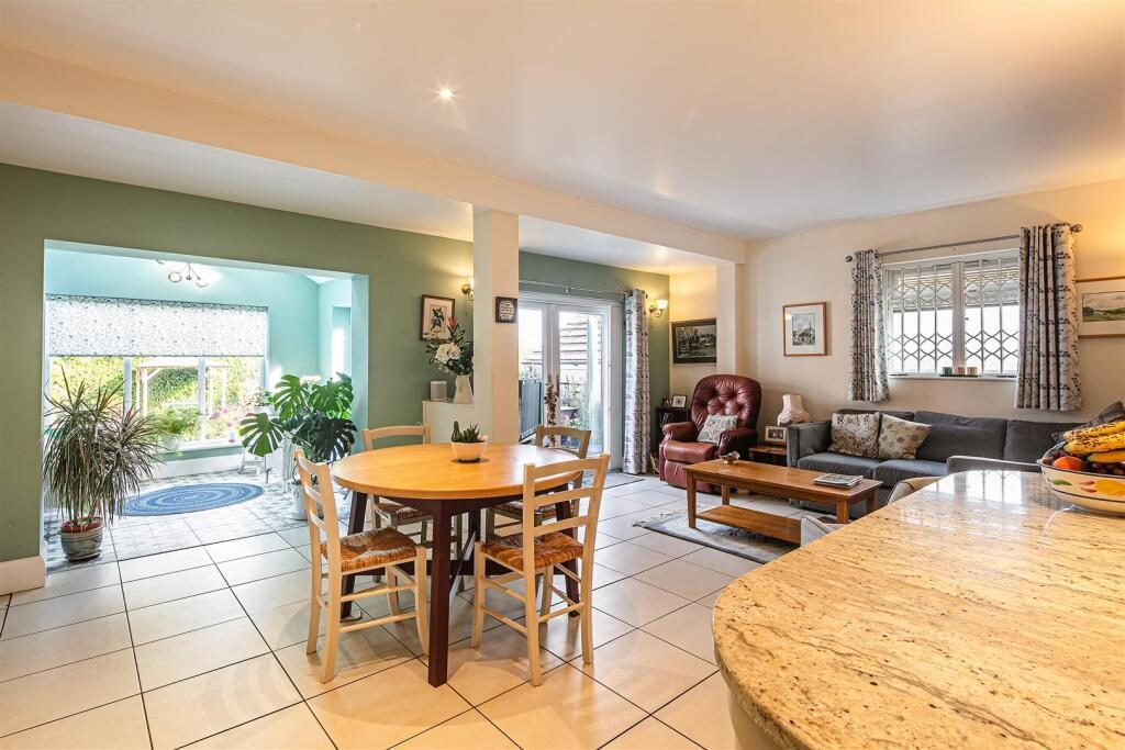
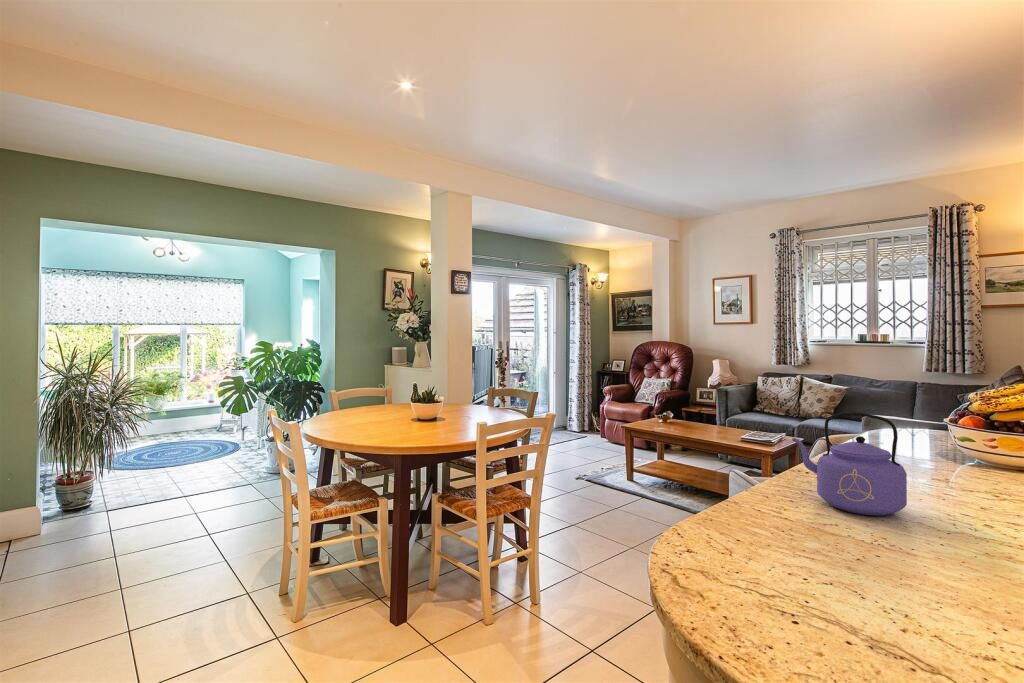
+ kettle (845, 457)
